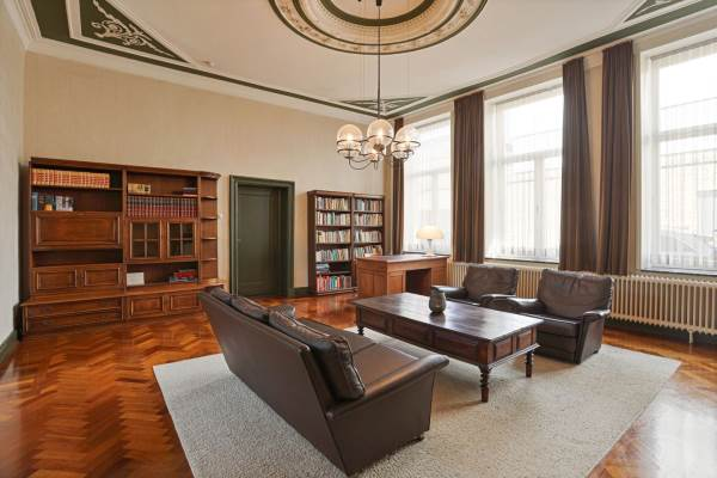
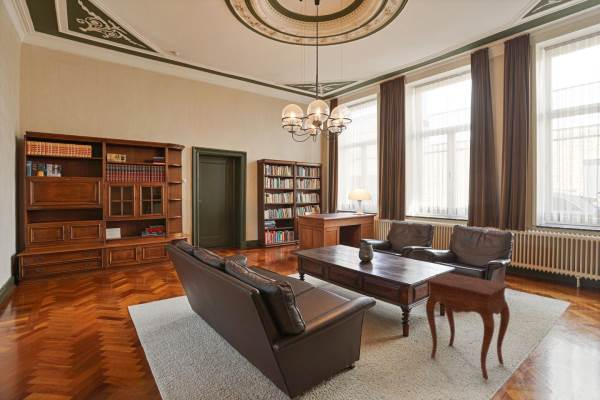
+ side table (466, 312)
